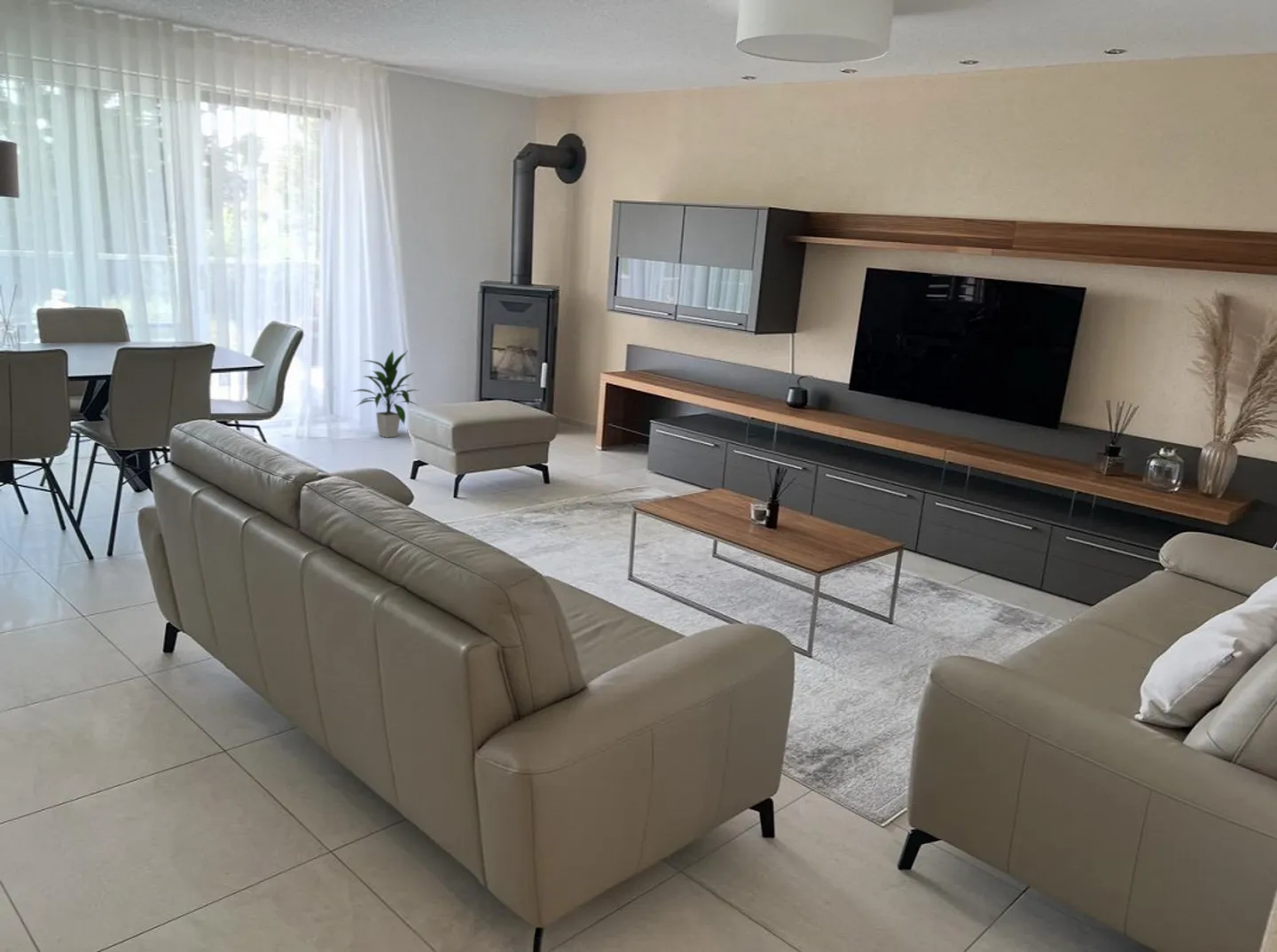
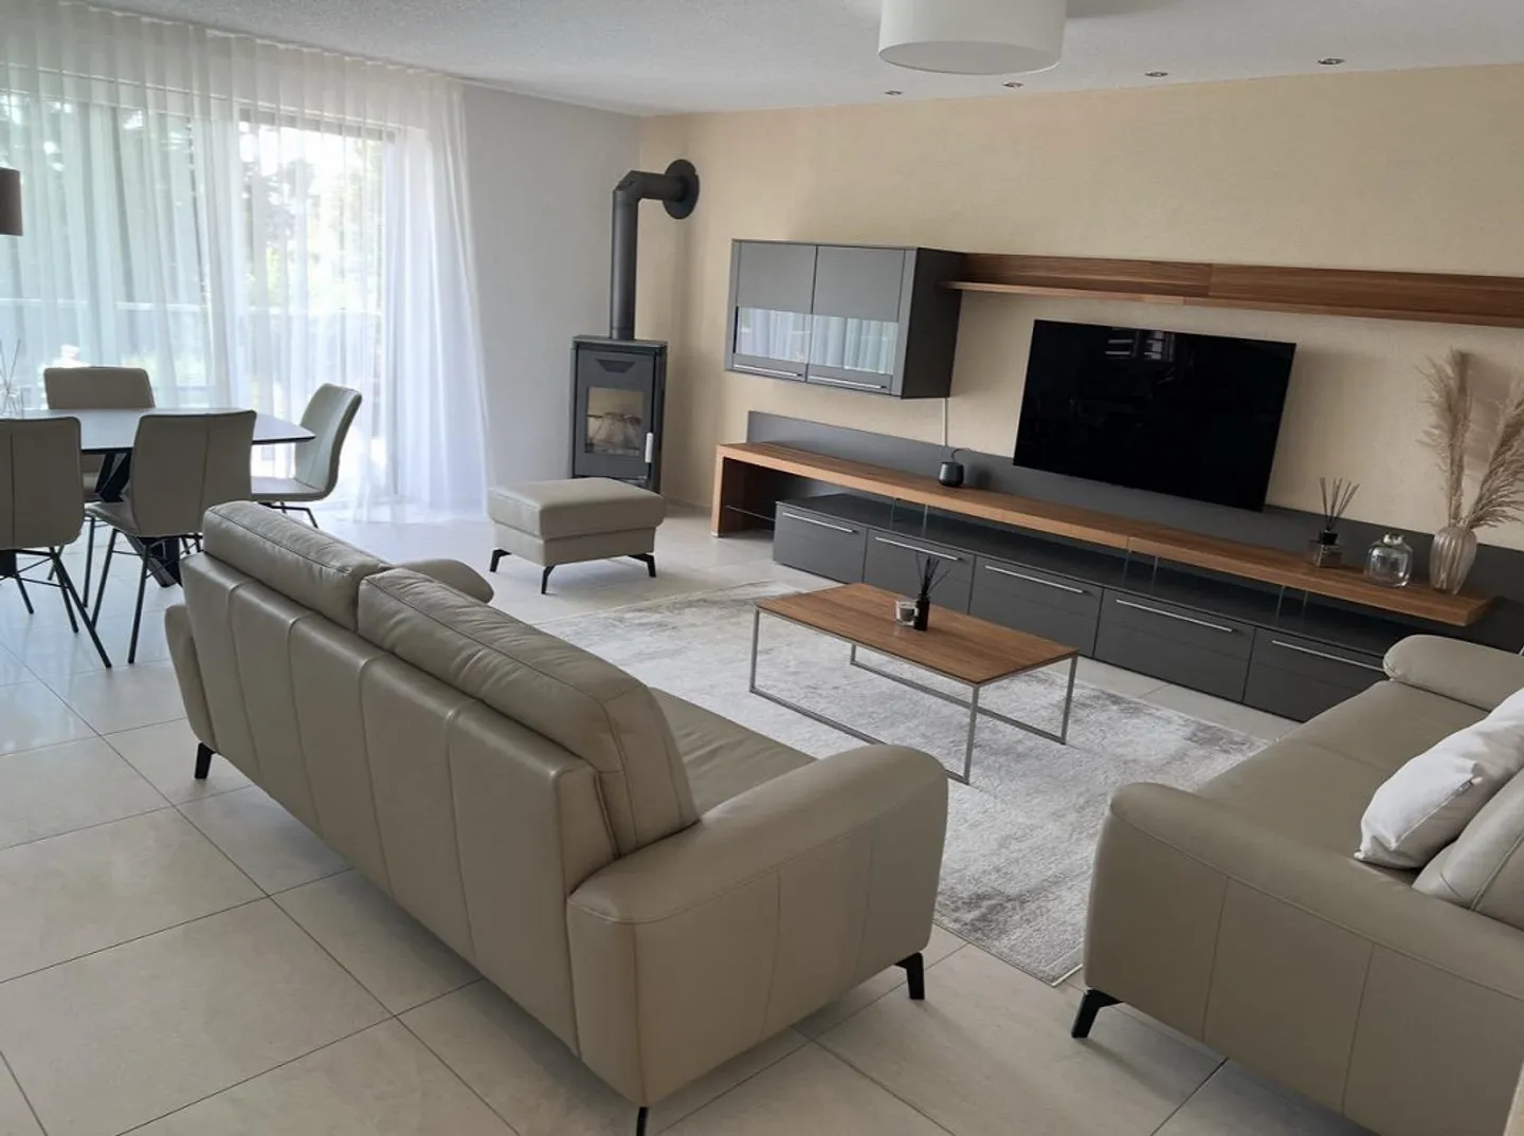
- indoor plant (388, 394)
